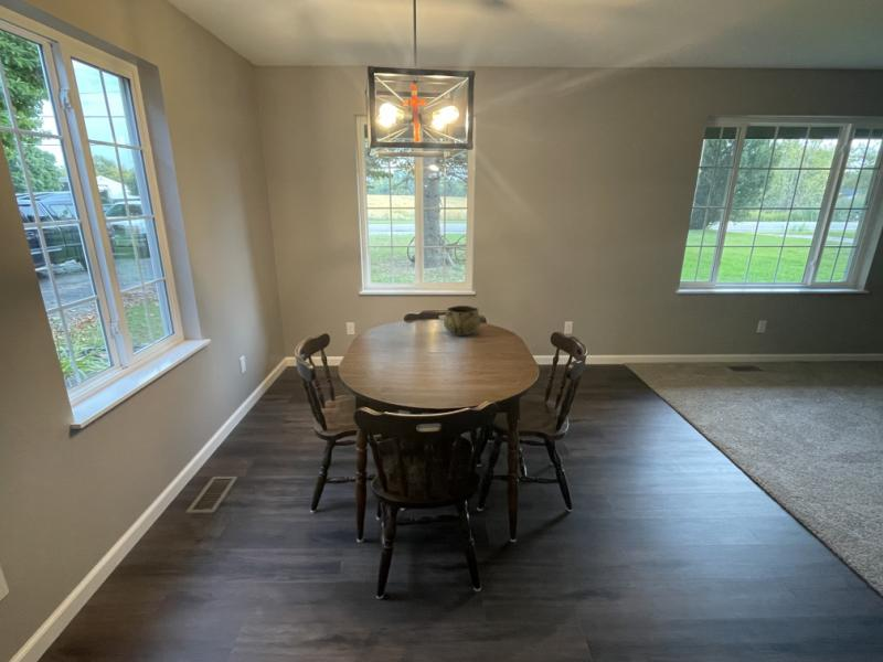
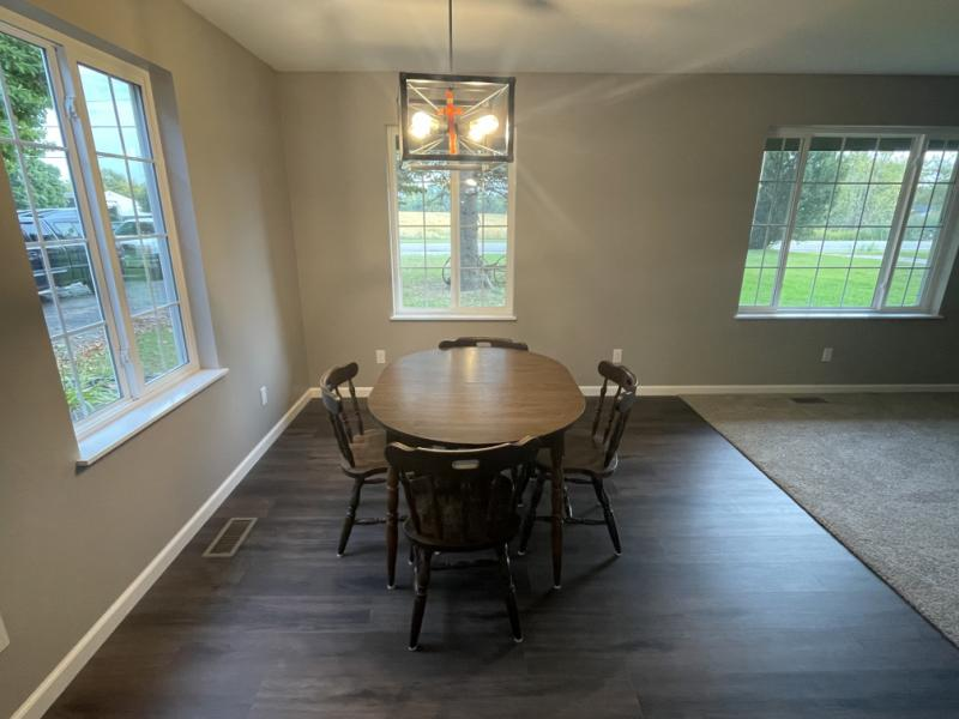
- decorative bowl (461, 321)
